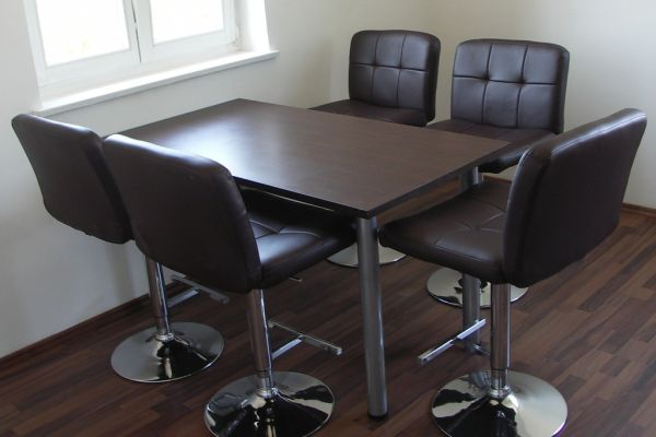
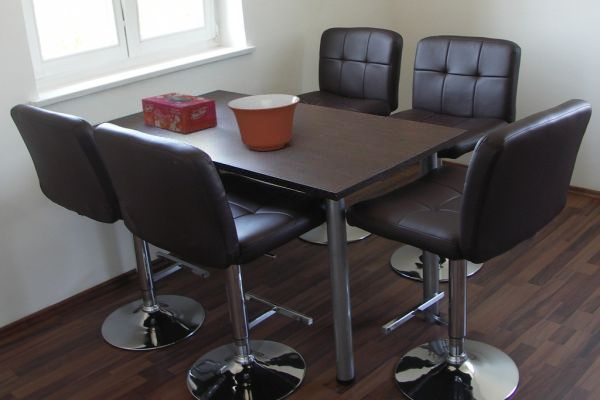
+ tissue box (178, 112)
+ mixing bowl (265, 123)
